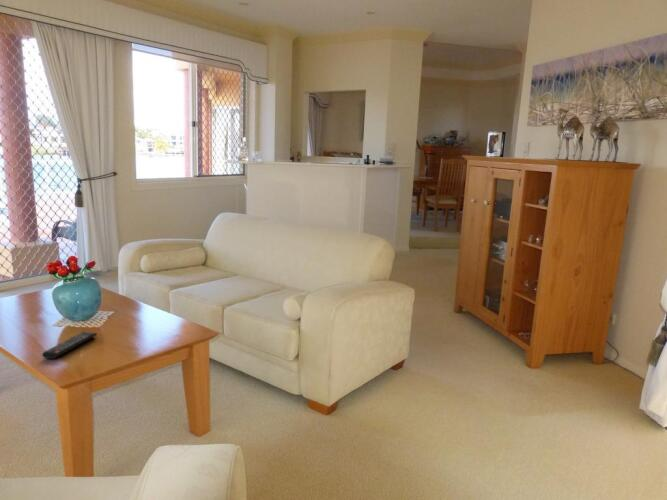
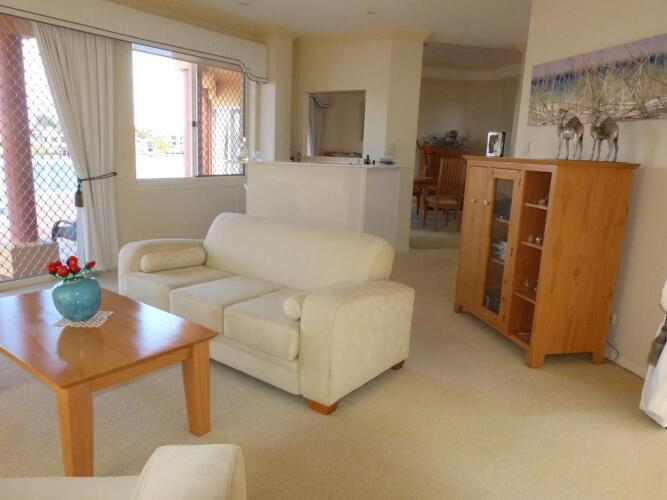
- remote control (71, 344)
